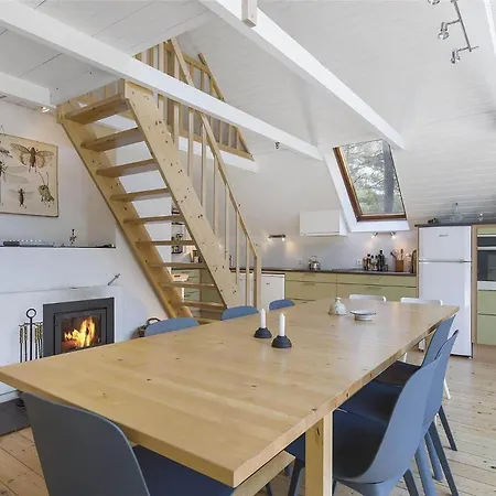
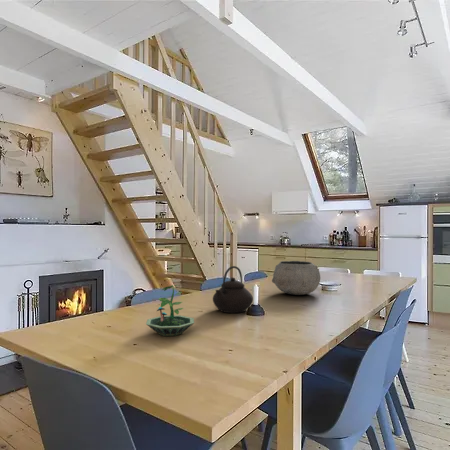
+ bowl (296, 277)
+ terrarium (172, 294)
+ teapot (230, 288)
